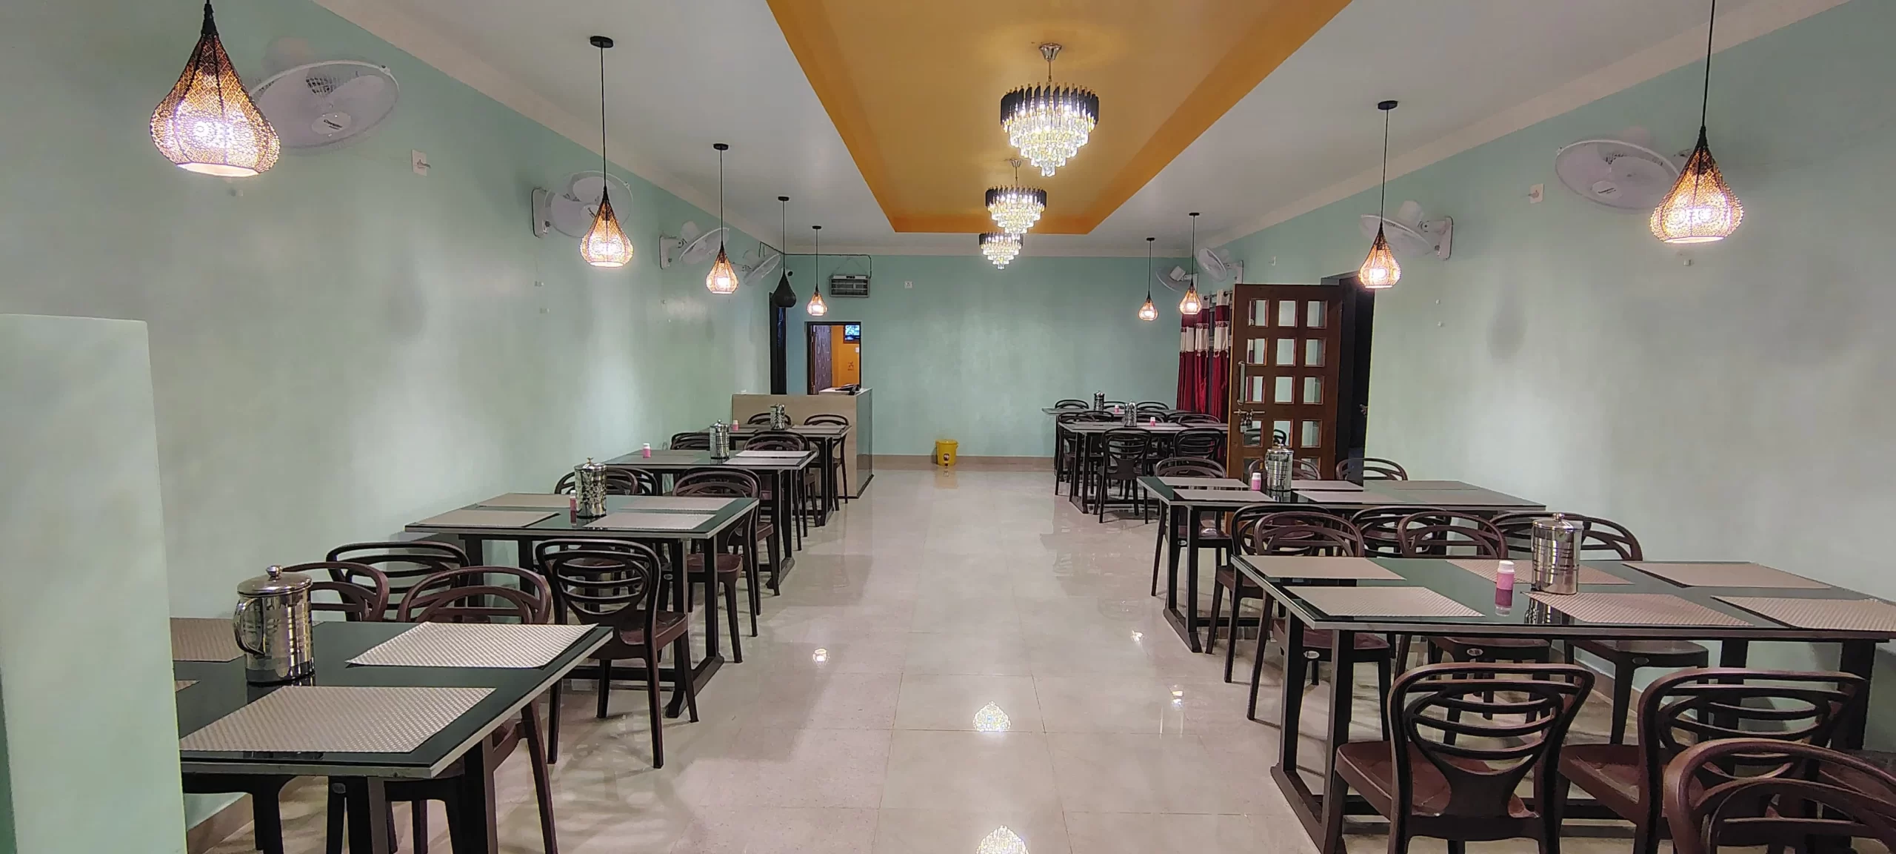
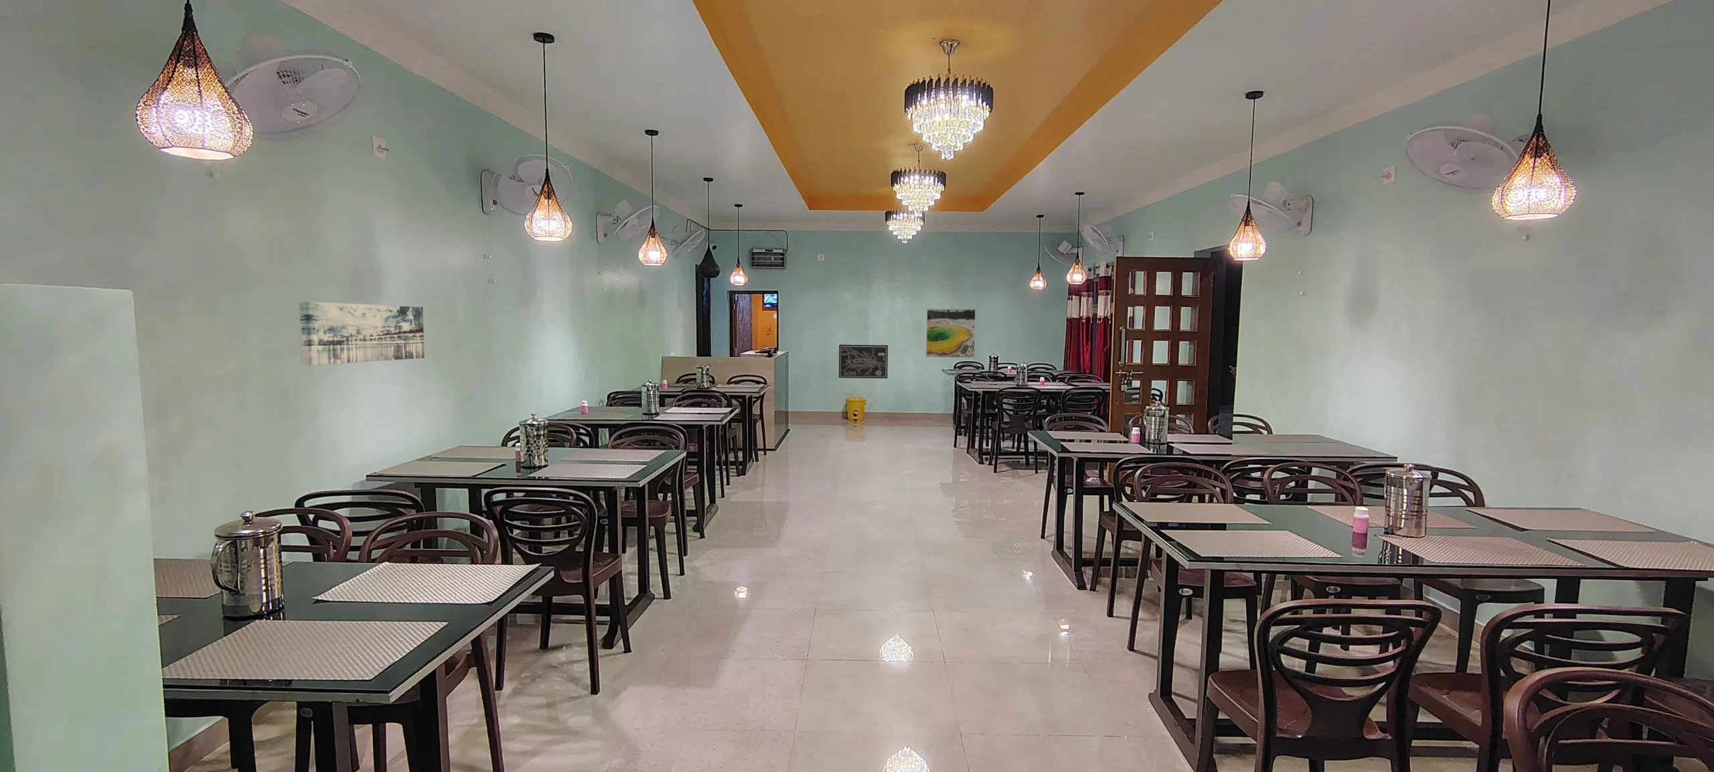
+ wall art (368, 332)
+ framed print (950, 334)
+ wall art (864, 361)
